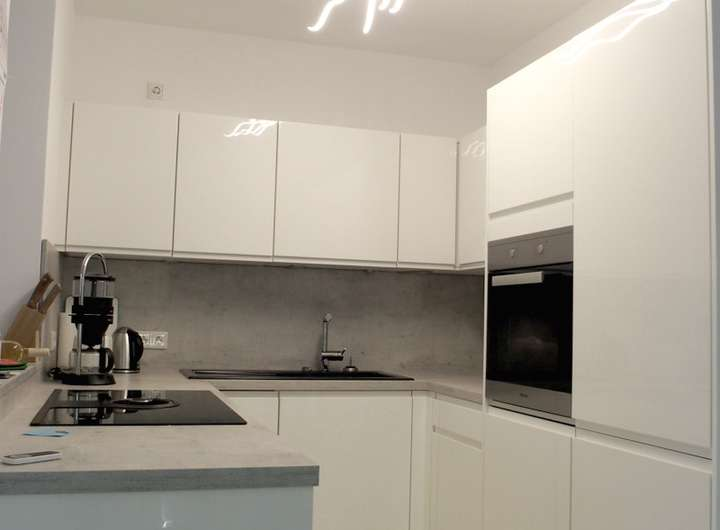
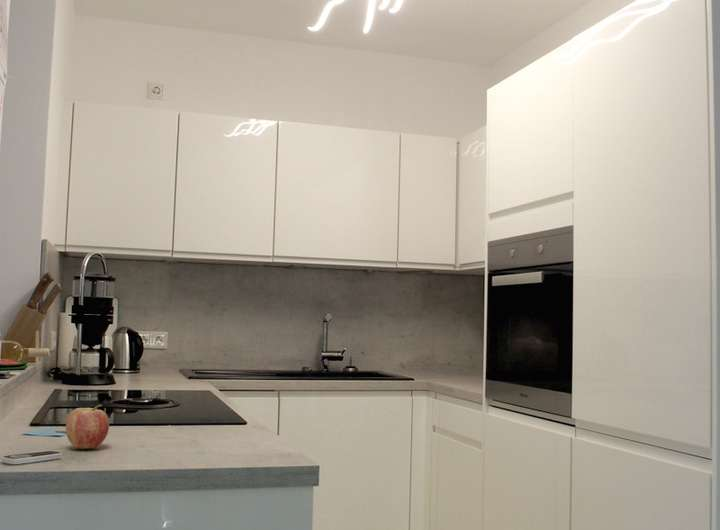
+ fruit (87, 426)
